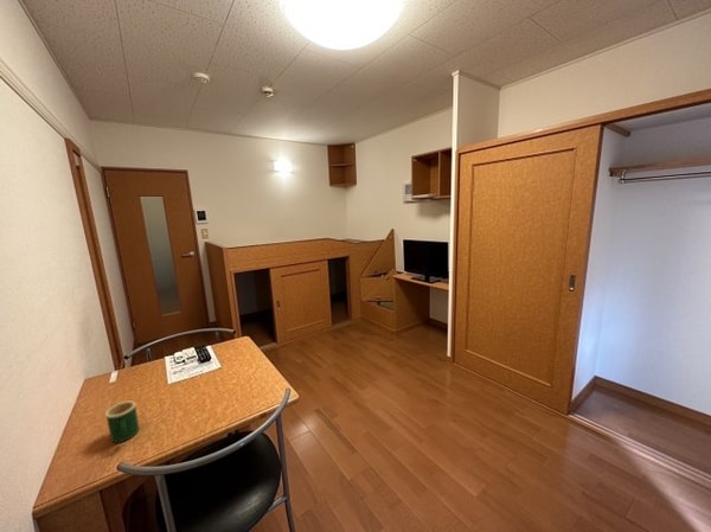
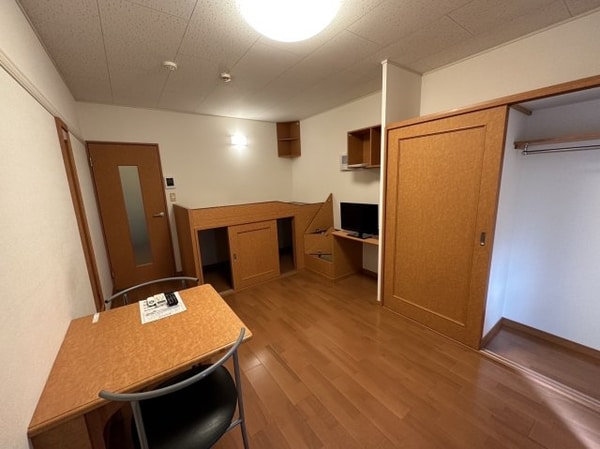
- mug (123, 424)
